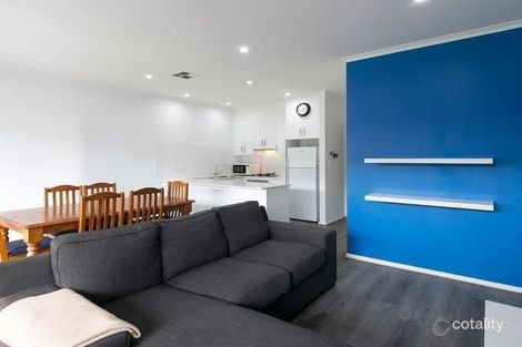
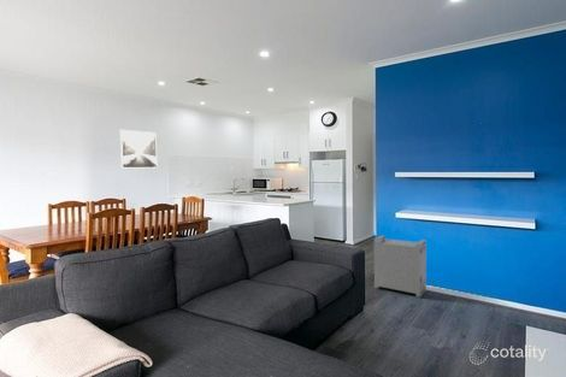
+ storage bin (400, 264)
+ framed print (138, 149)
